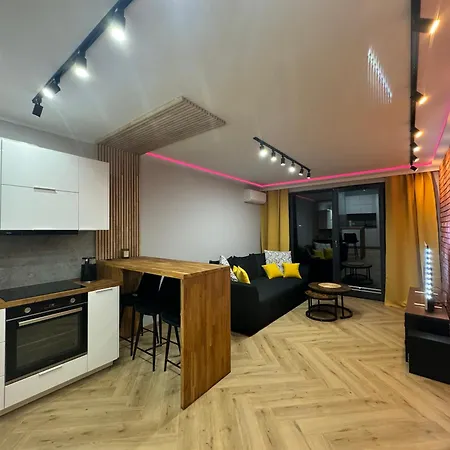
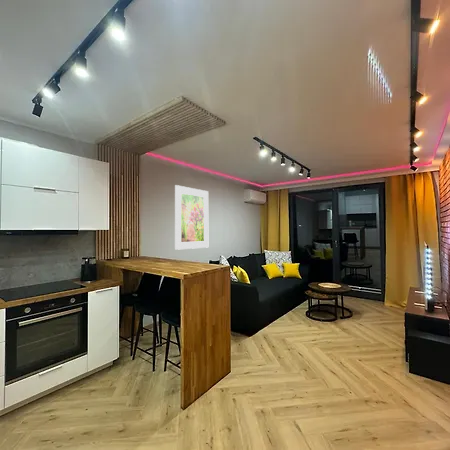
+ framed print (192, 218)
